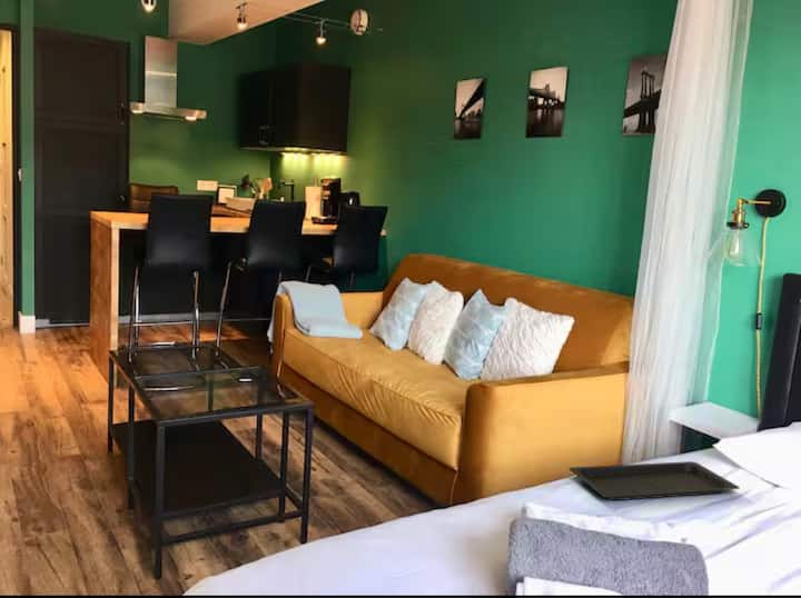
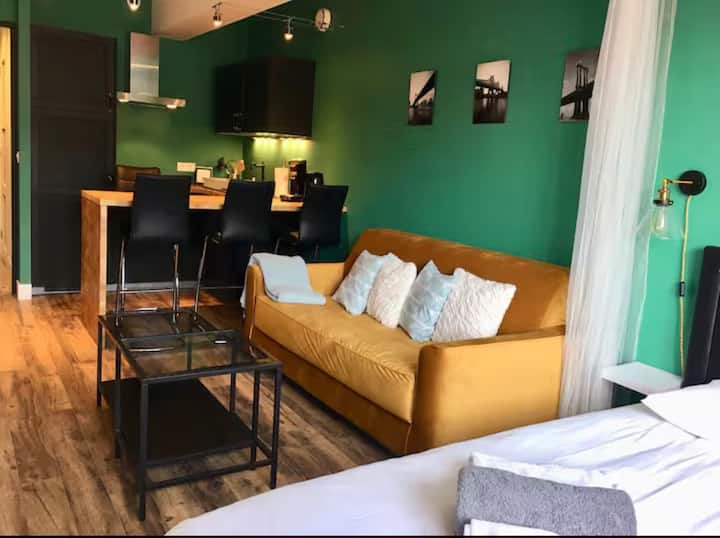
- serving tray (652, 481)
